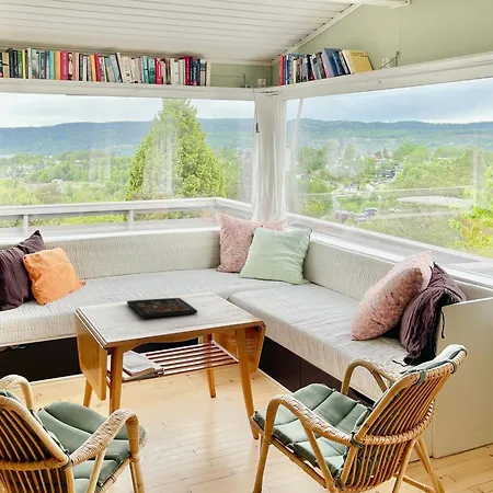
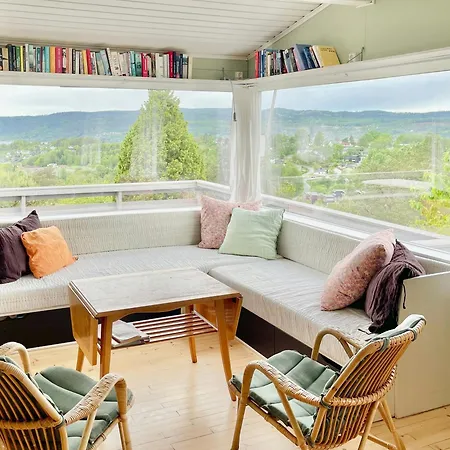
- decorative tray (161, 307)
